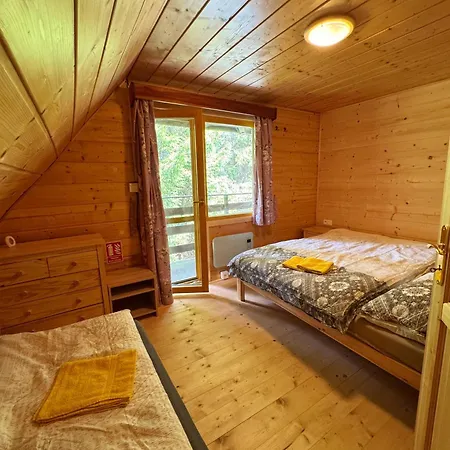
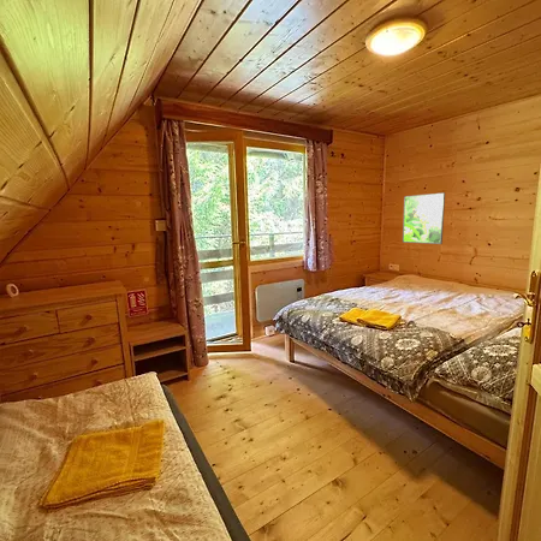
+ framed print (422, 219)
